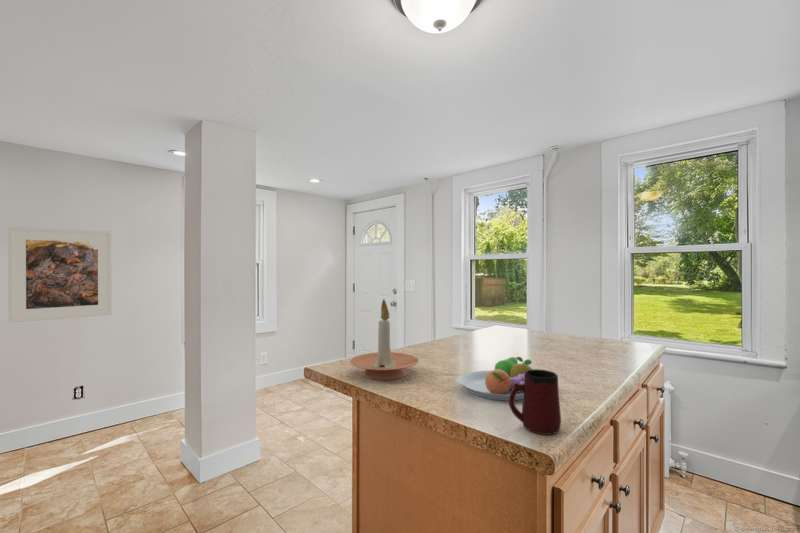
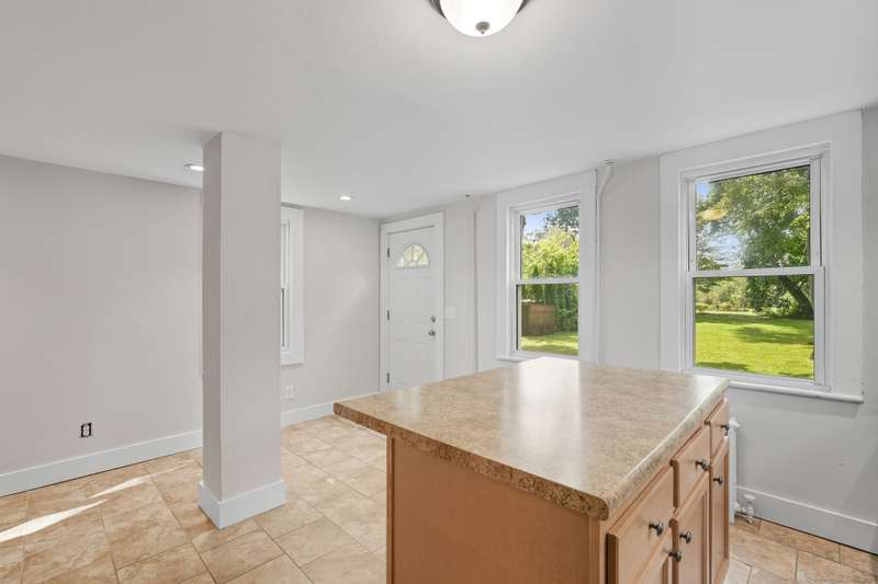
- mug (534, 400)
- fruit bowl (501, 373)
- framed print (63, 273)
- candle holder (384, 335)
